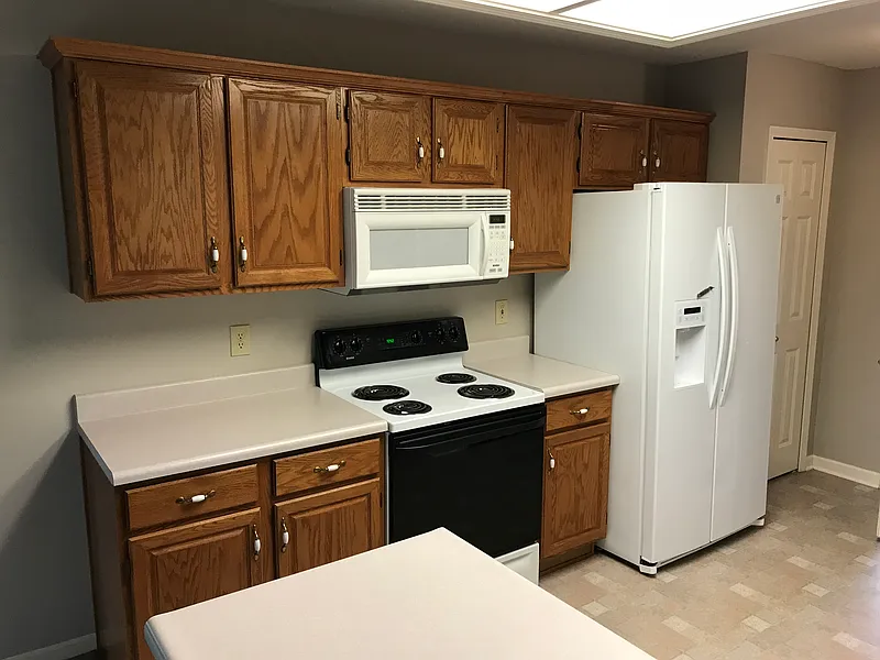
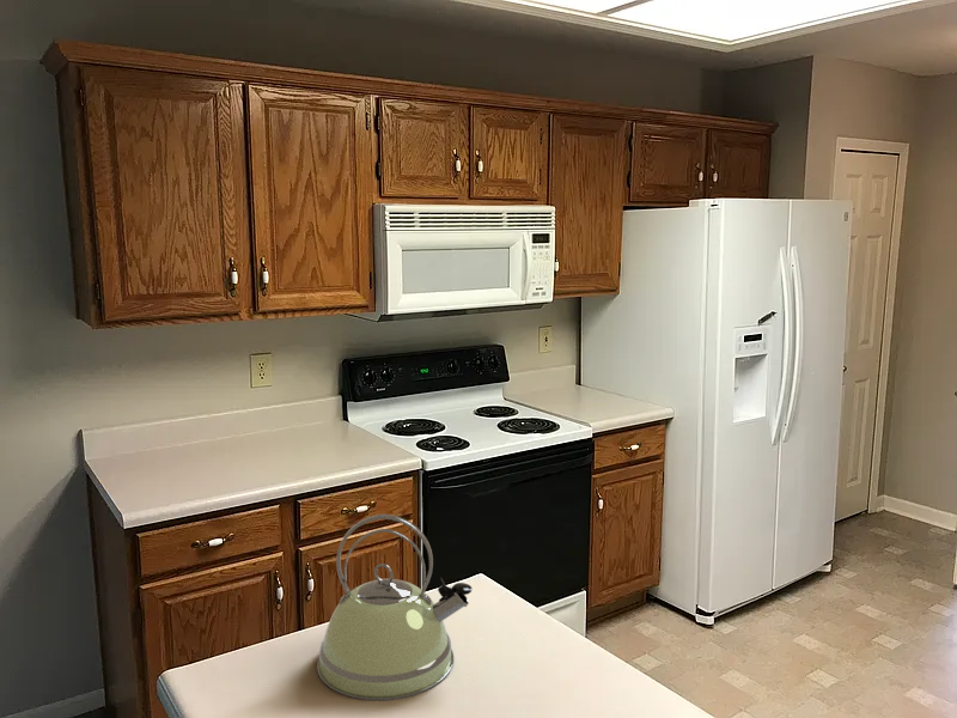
+ kettle (394, 589)
